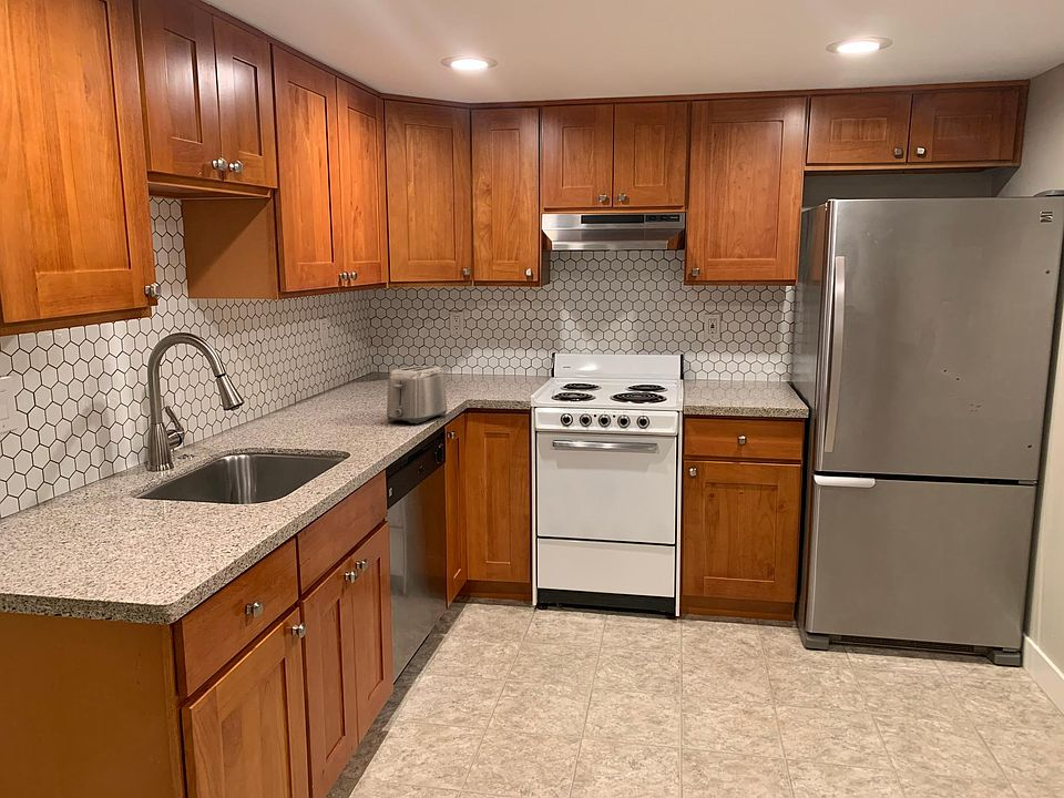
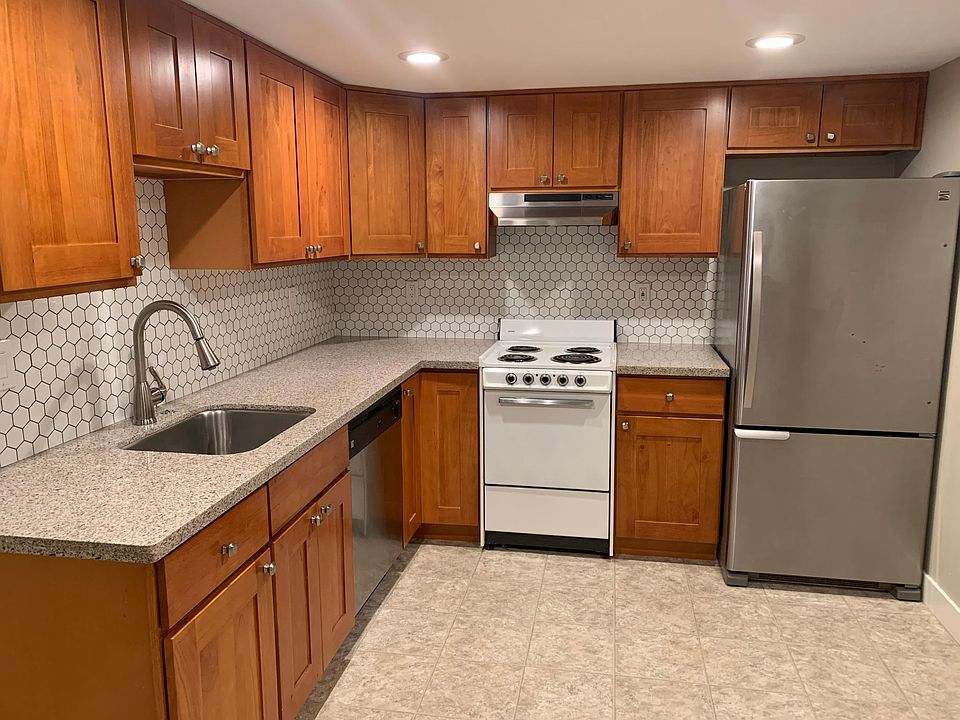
- toaster (419, 392)
